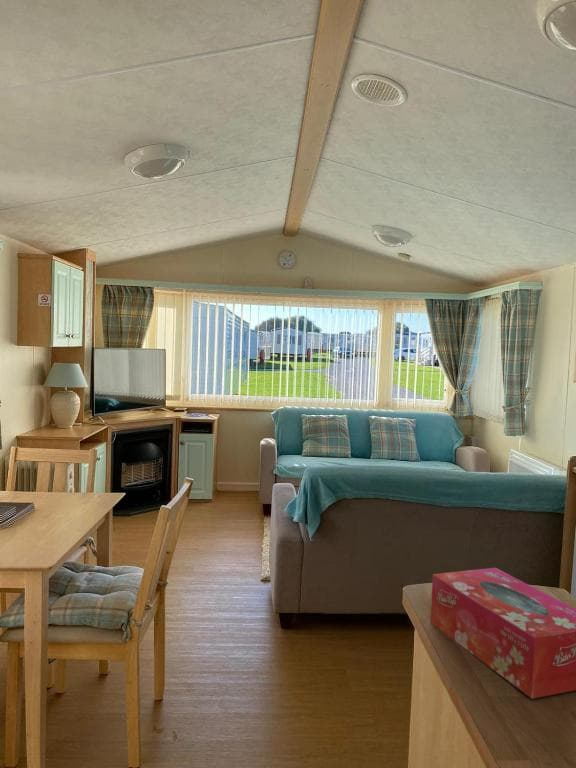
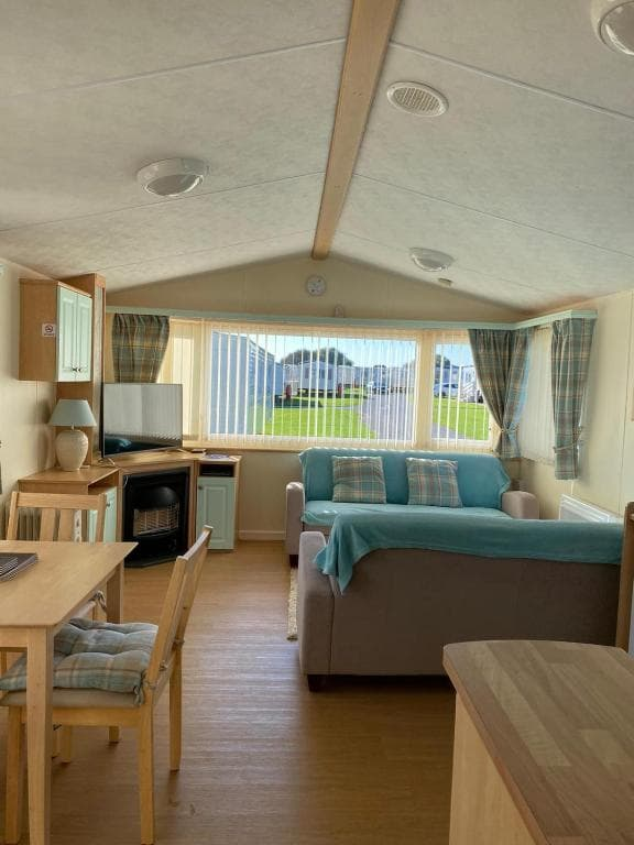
- tissue box (511, 624)
